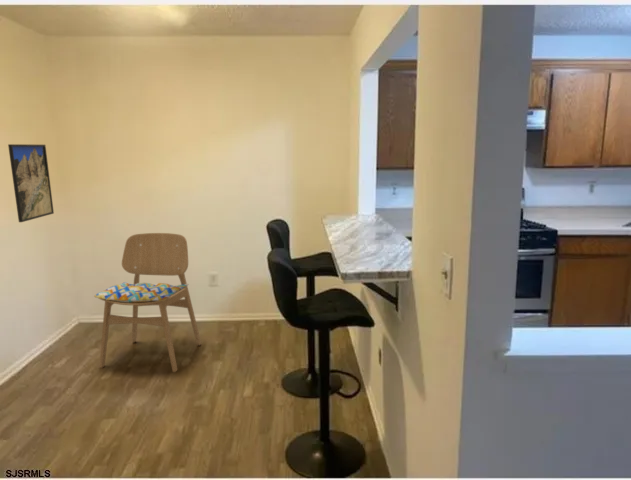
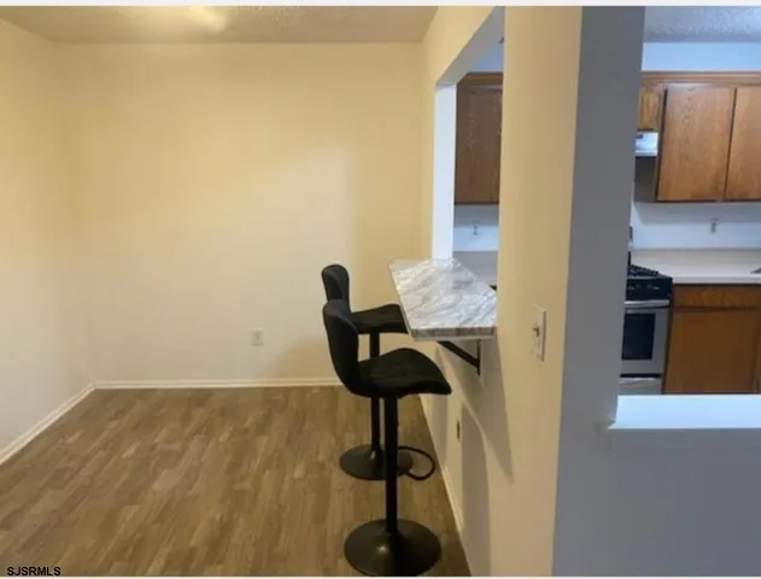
- dining chair (148, 298)
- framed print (32, 181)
